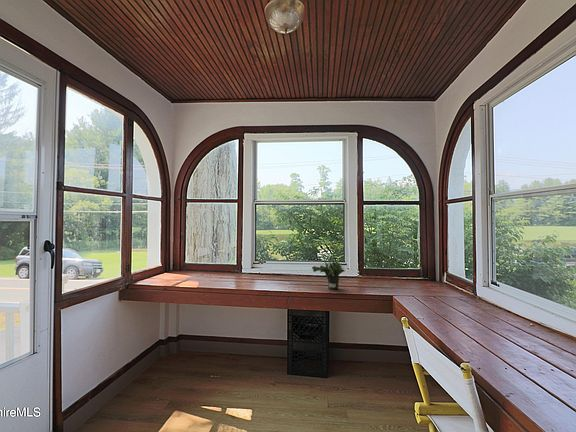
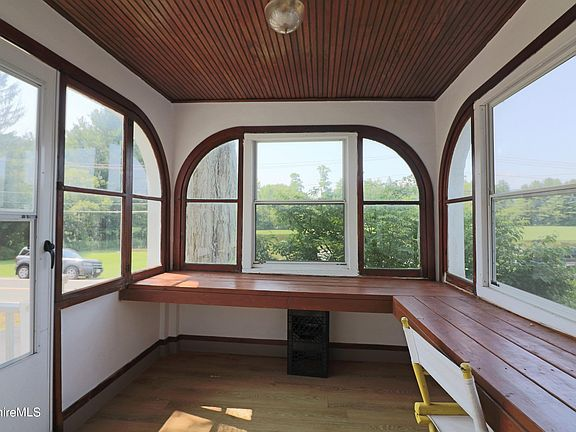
- potted plant (327, 270)
